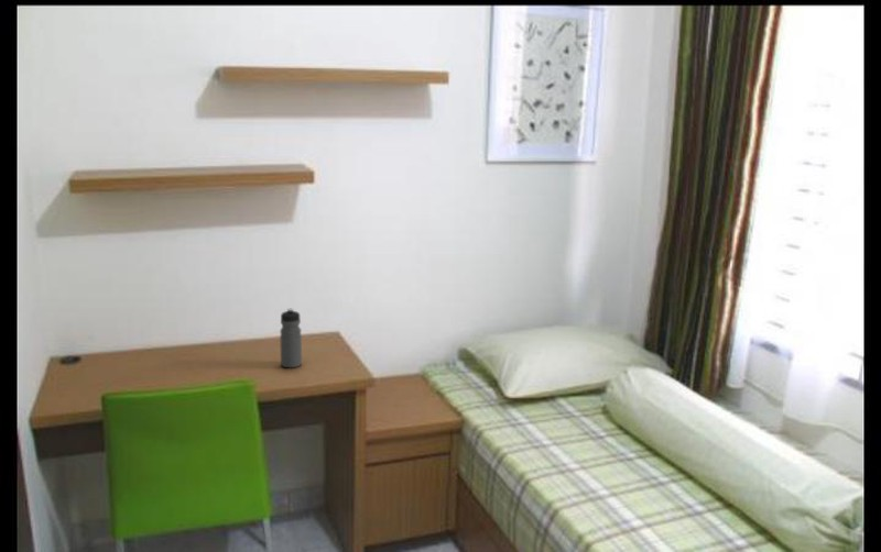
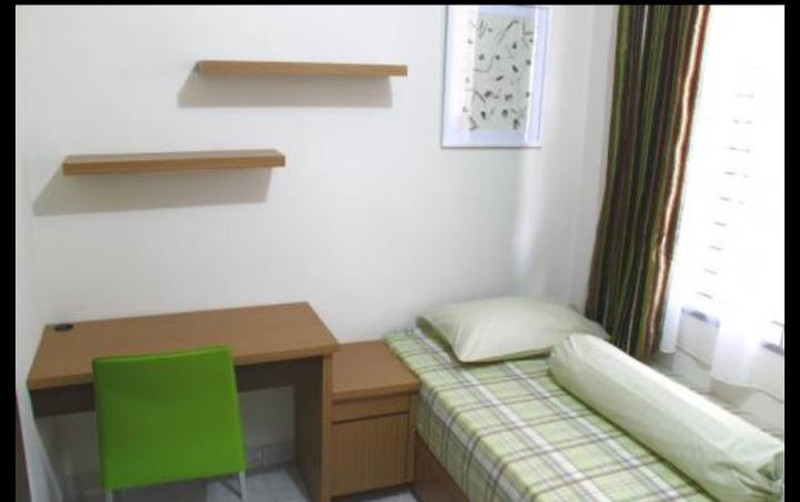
- water bottle (291, 336)
